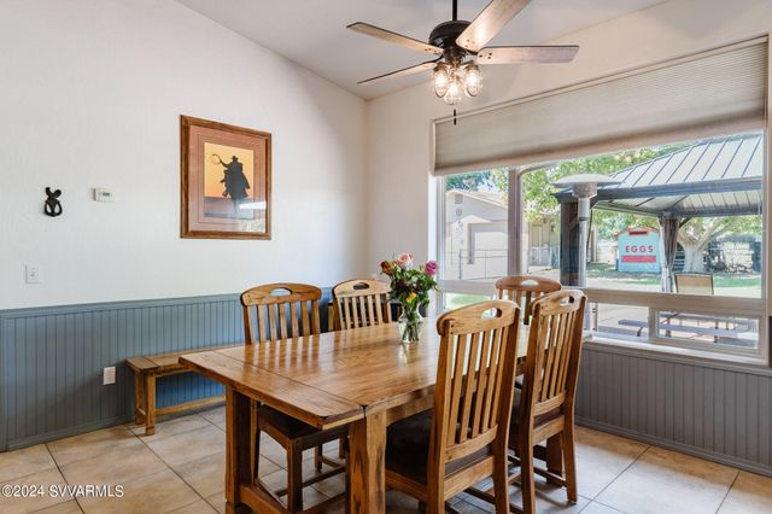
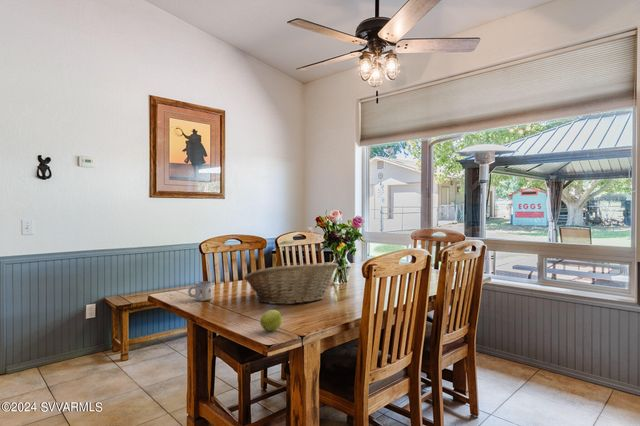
+ apple (271, 320)
+ fruit basket (292, 279)
+ mug (200, 291)
